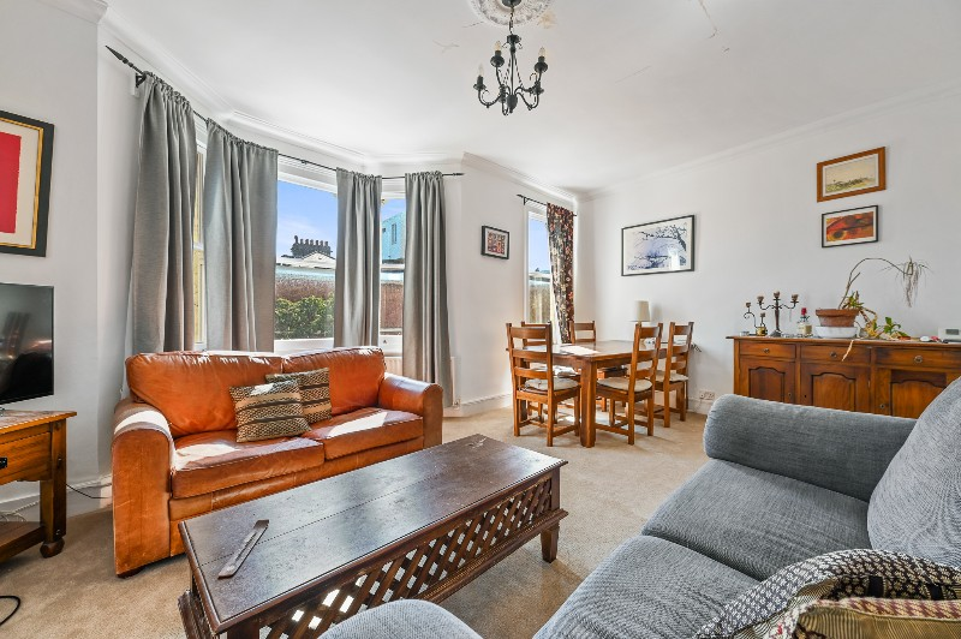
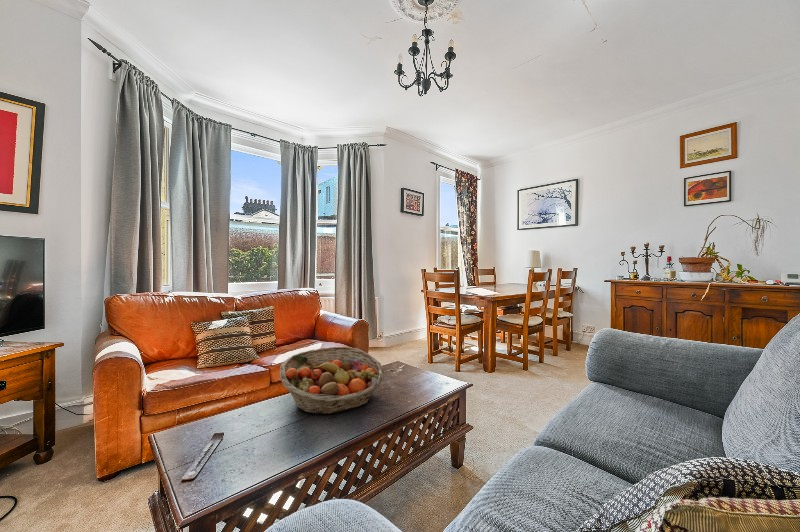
+ fruit basket (333, 377)
